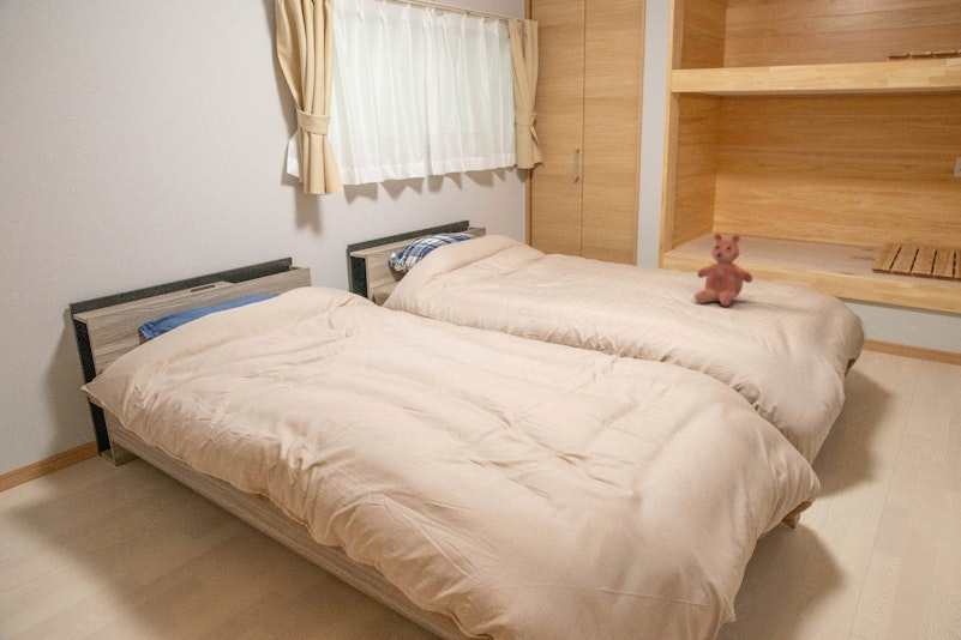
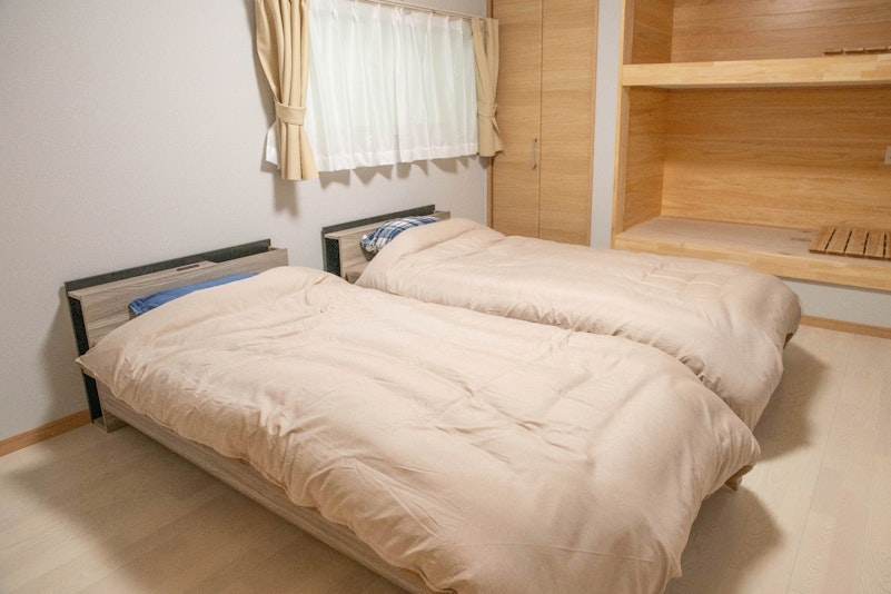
- teddy bear (721, 268)
